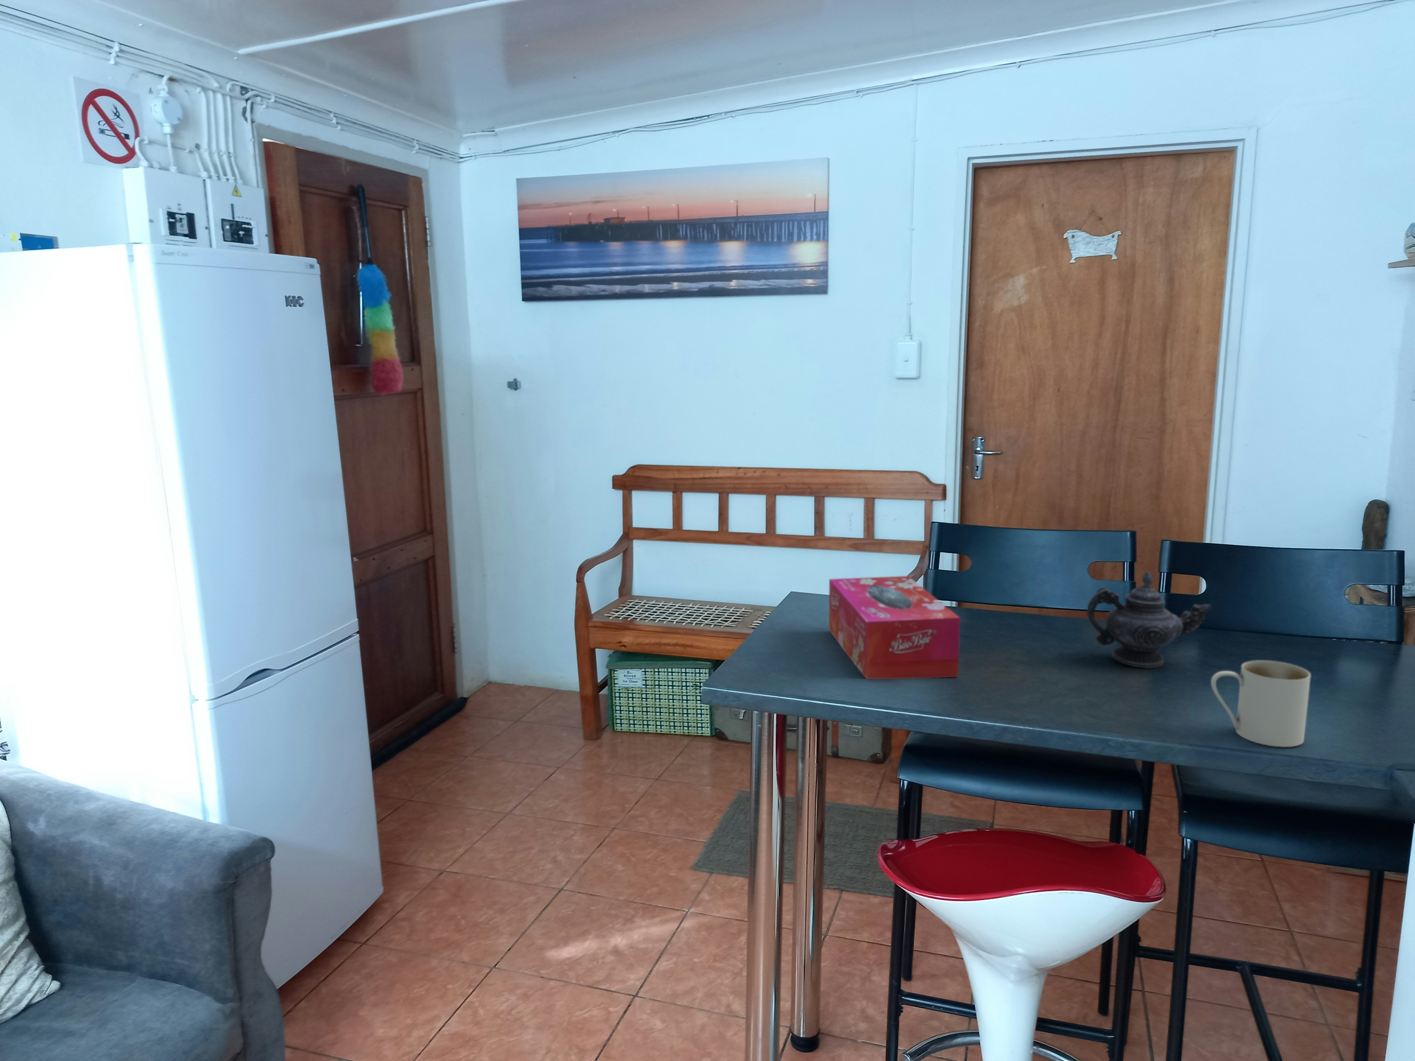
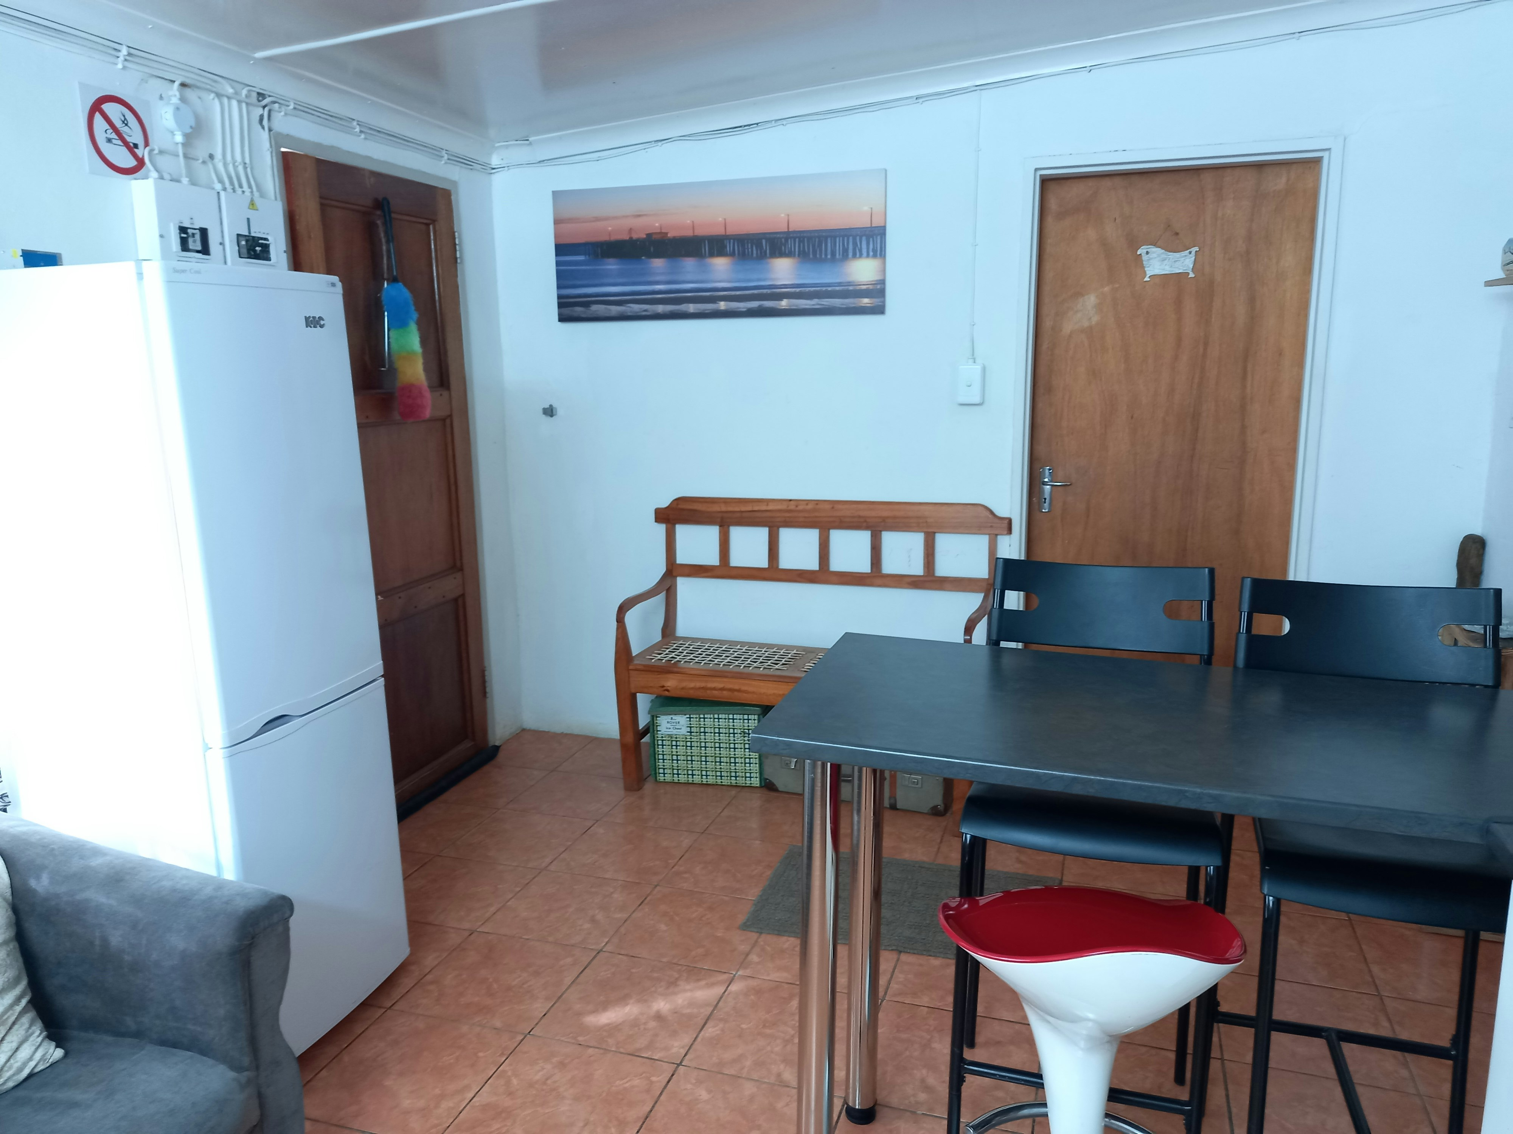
- tissue box (889, 624)
- teapot (1148, 616)
- mug (1257, 702)
